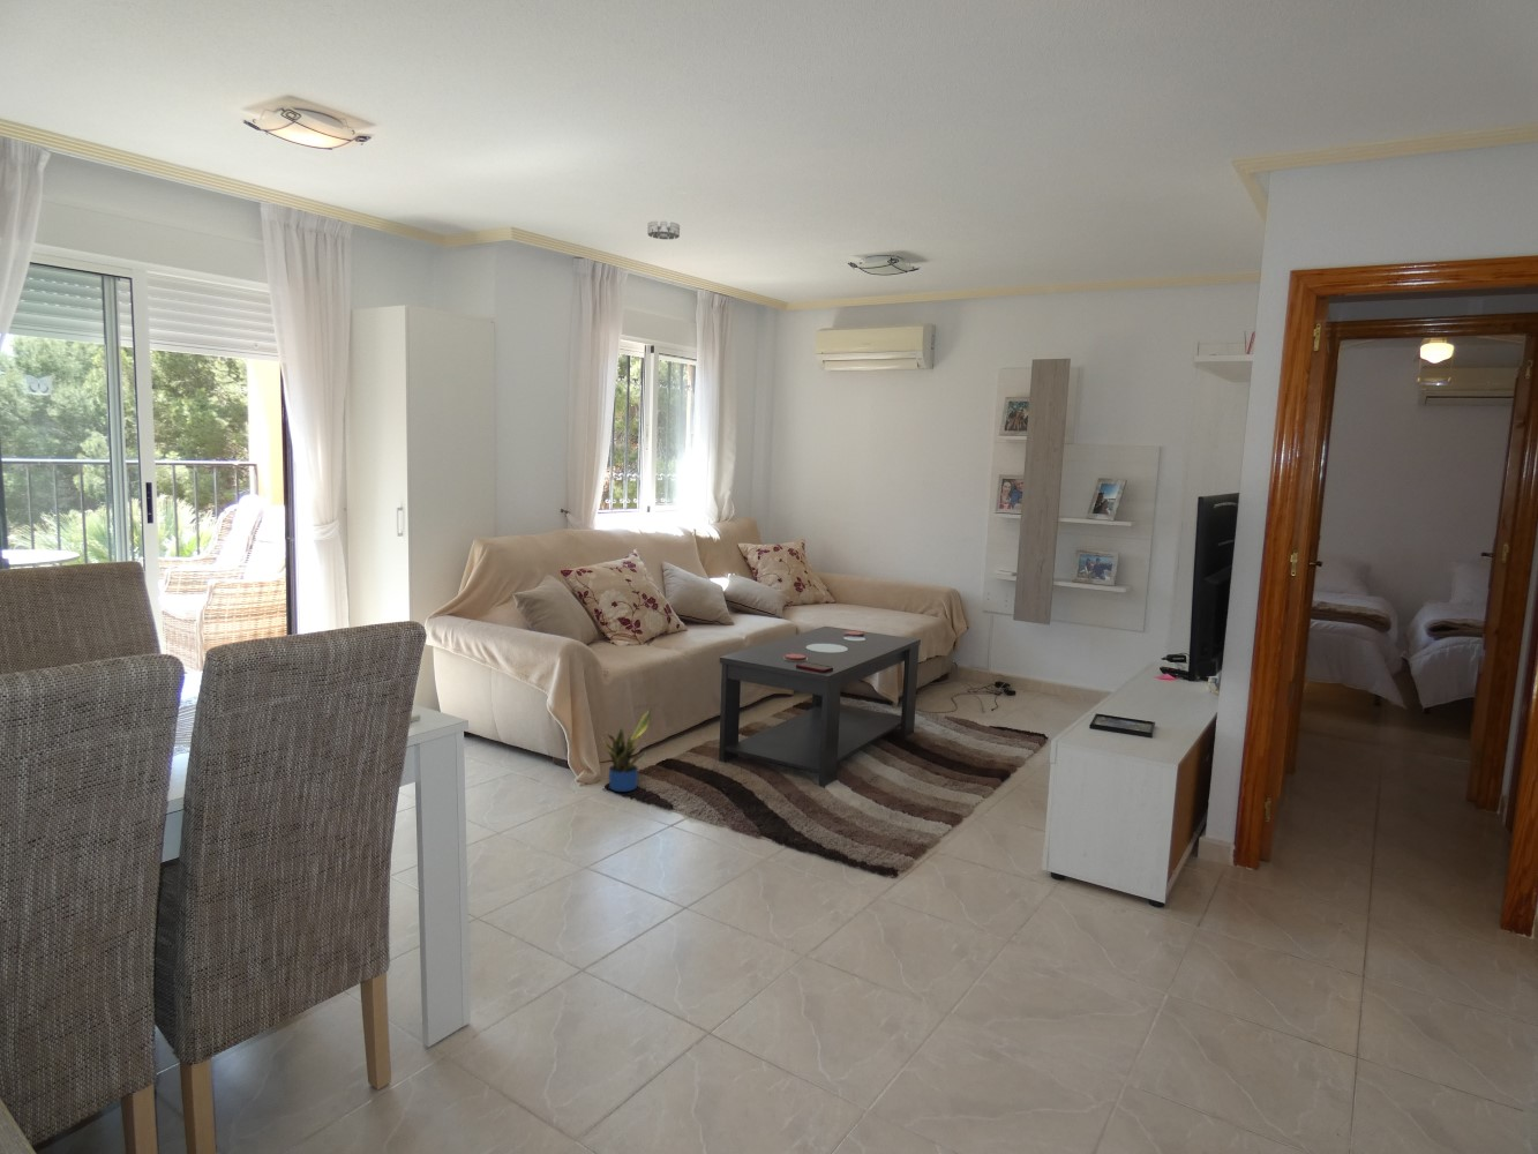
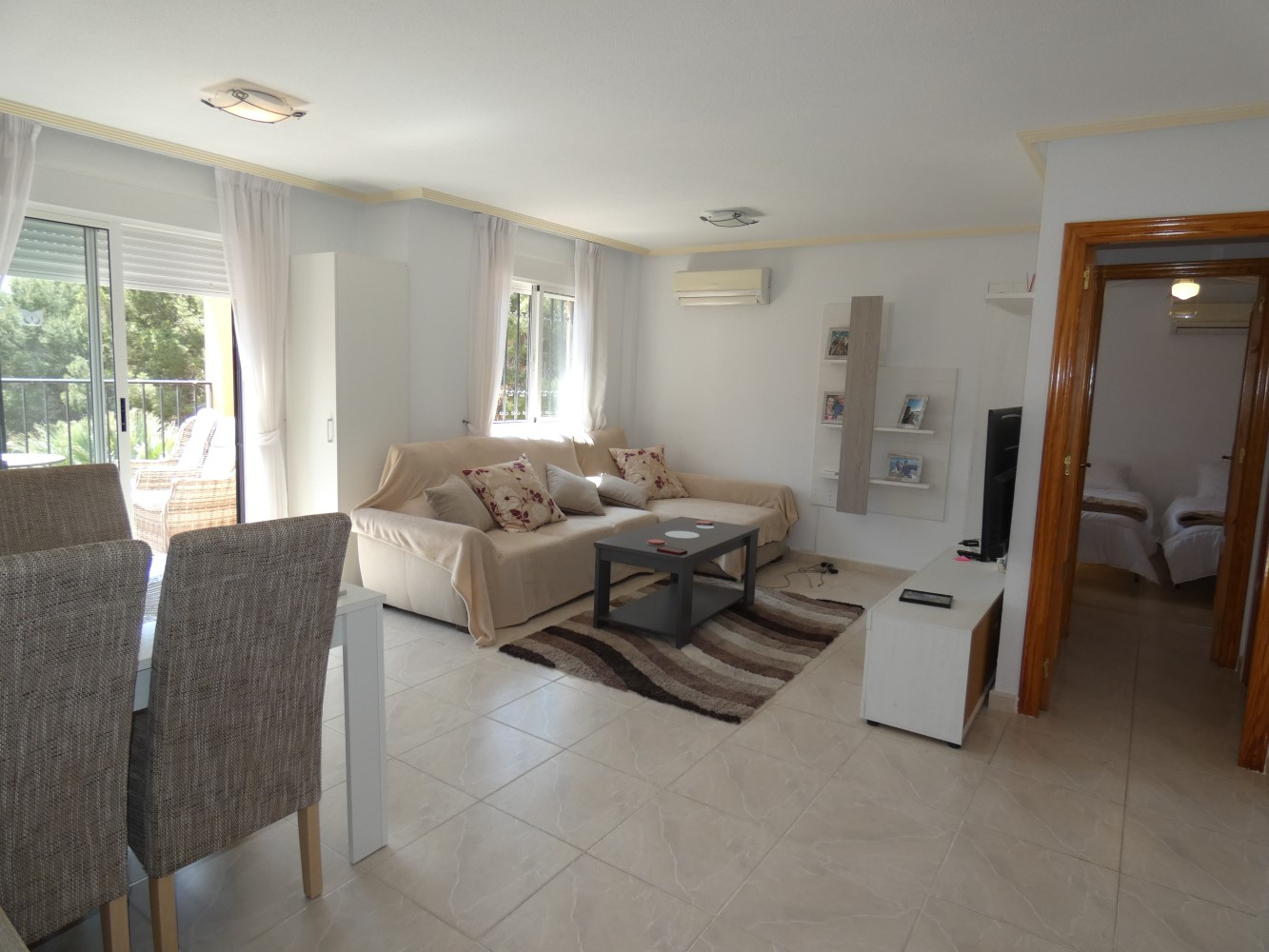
- potted plant (627, 748)
- smoke detector (663, 228)
